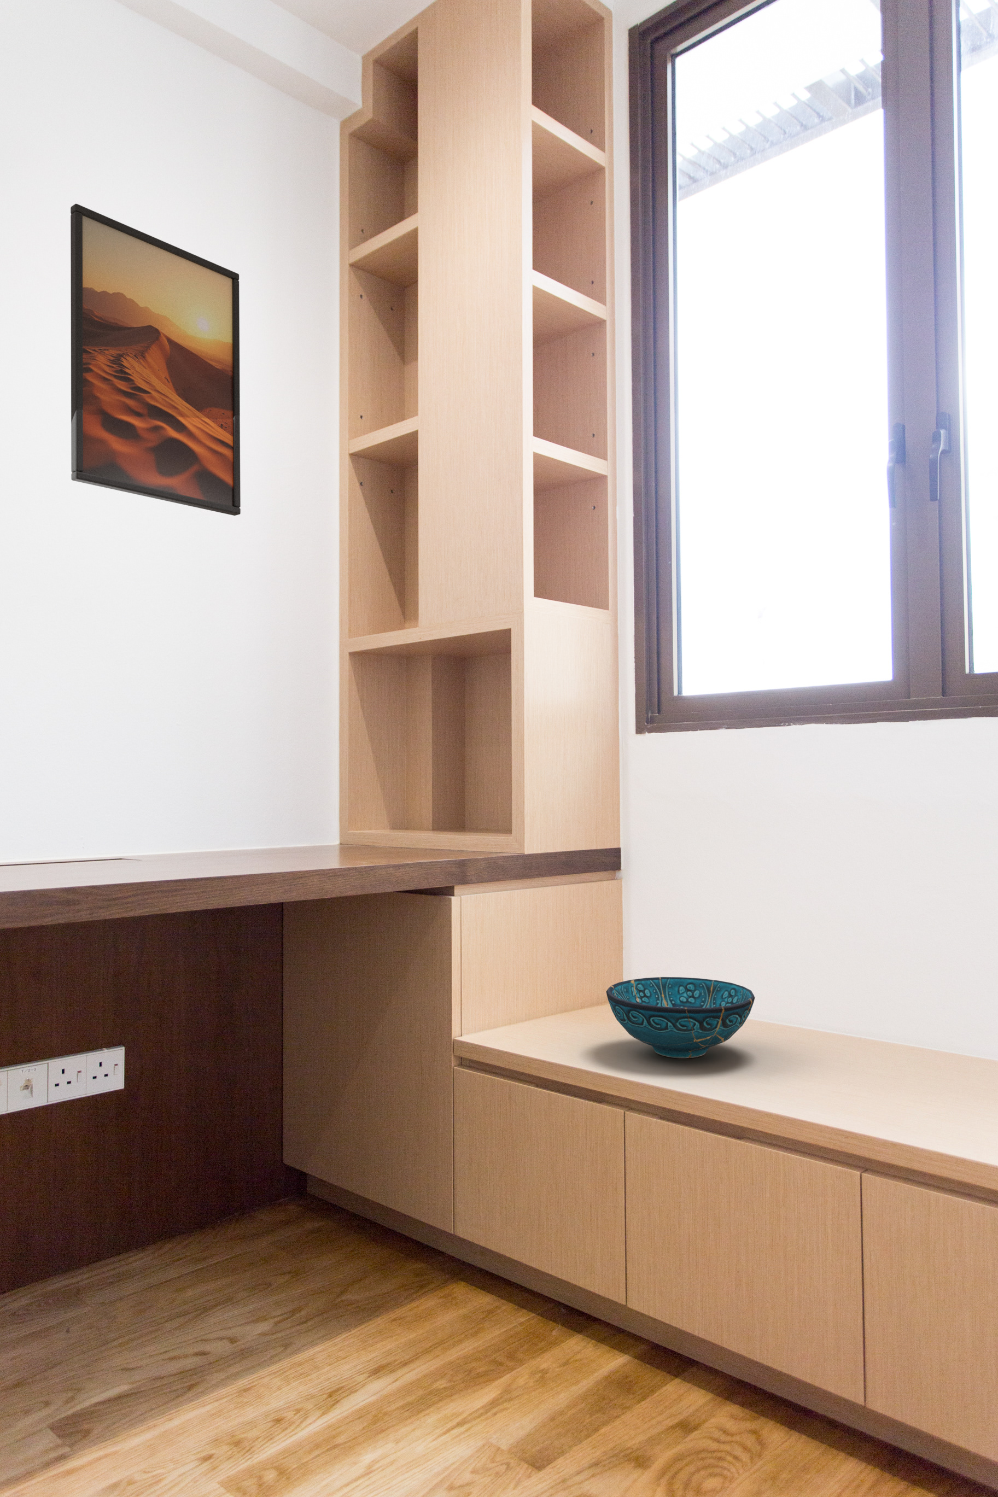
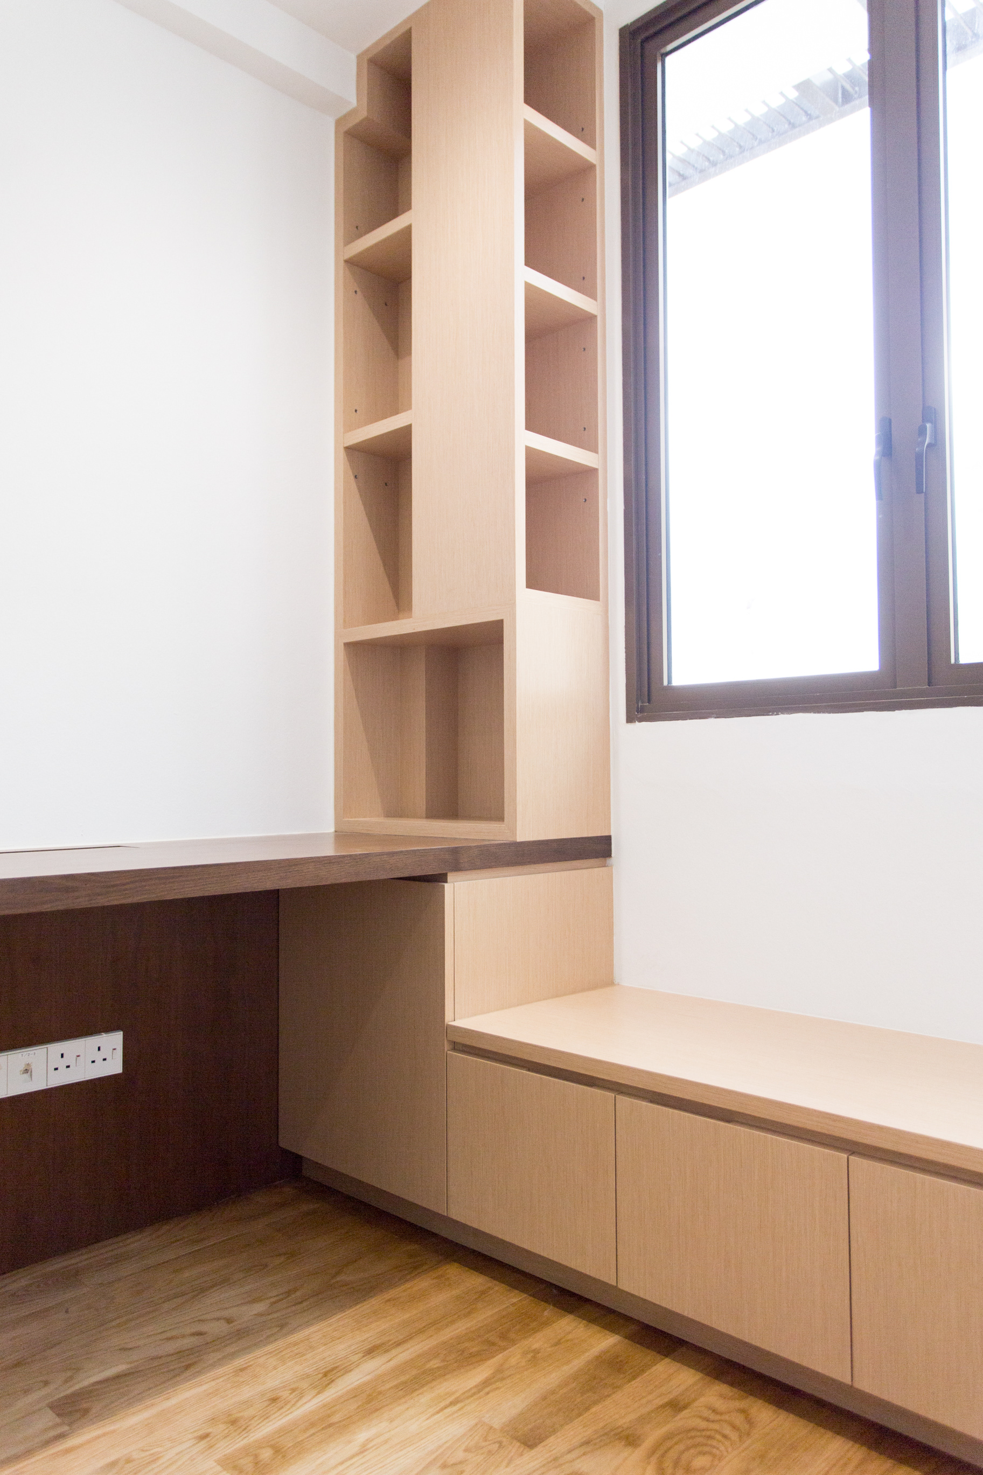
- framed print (160, 370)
- decorative bowl (679, 1020)
